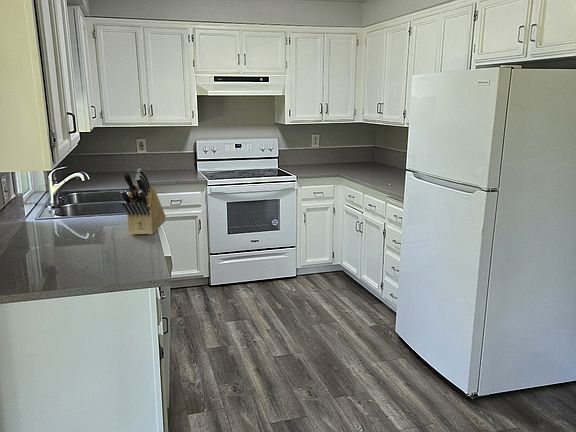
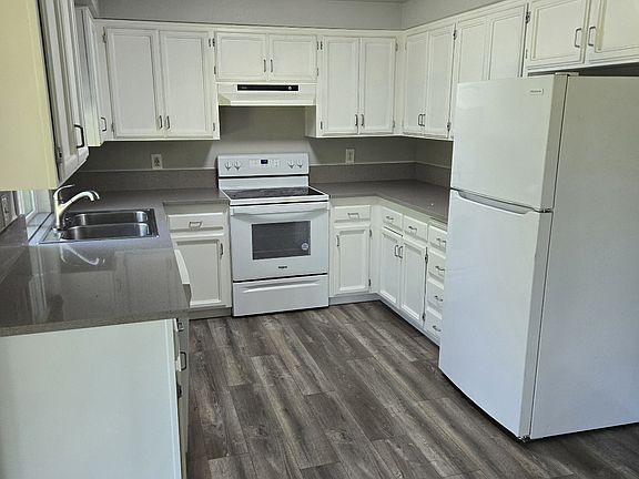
- knife block (143, 198)
